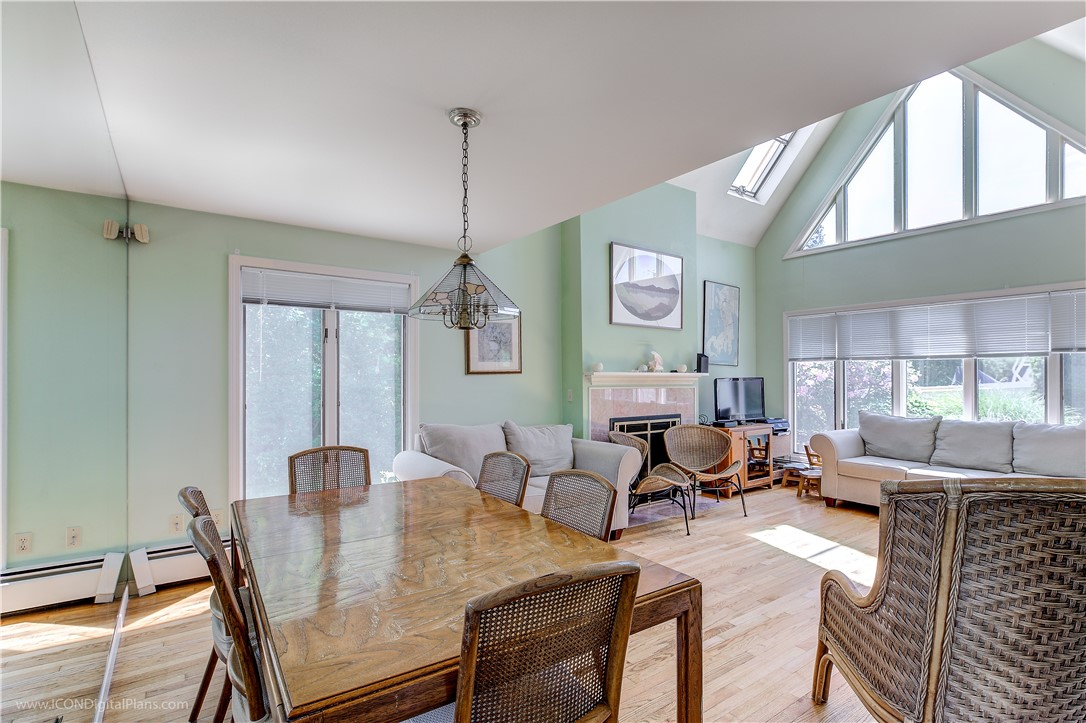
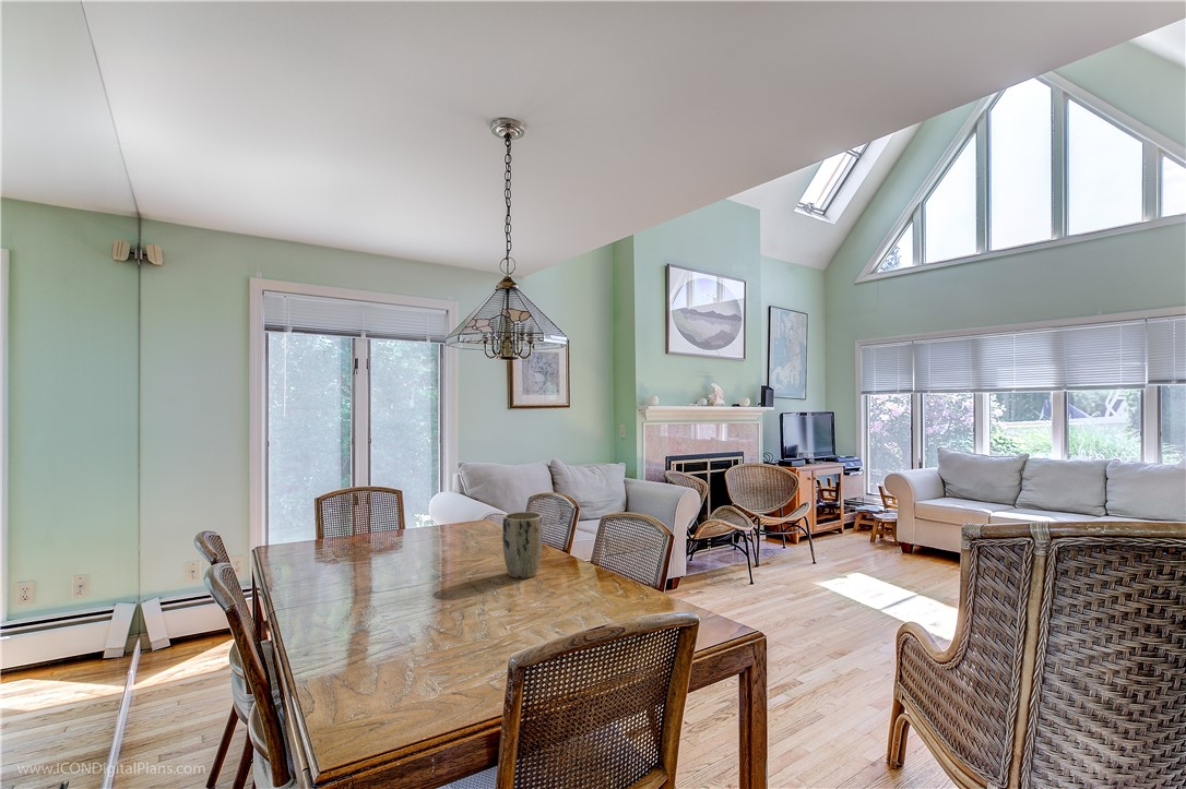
+ plant pot (522, 545)
